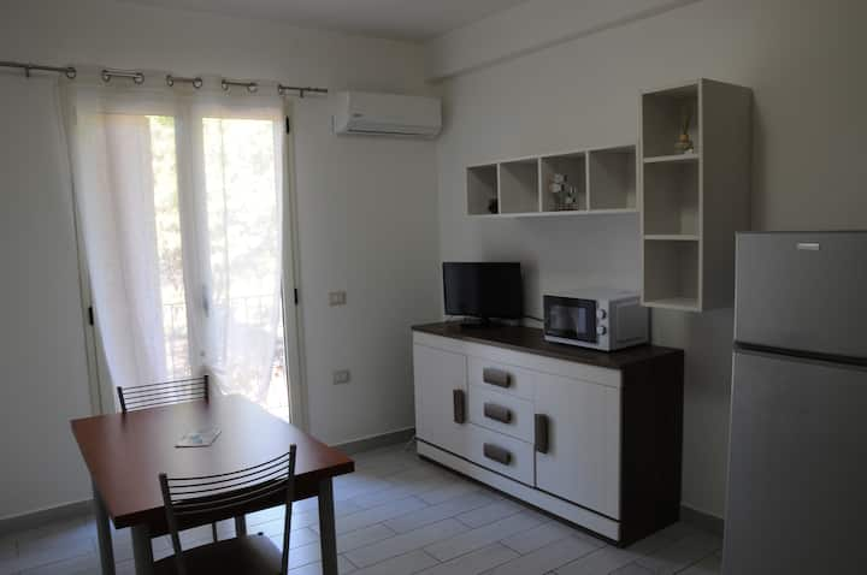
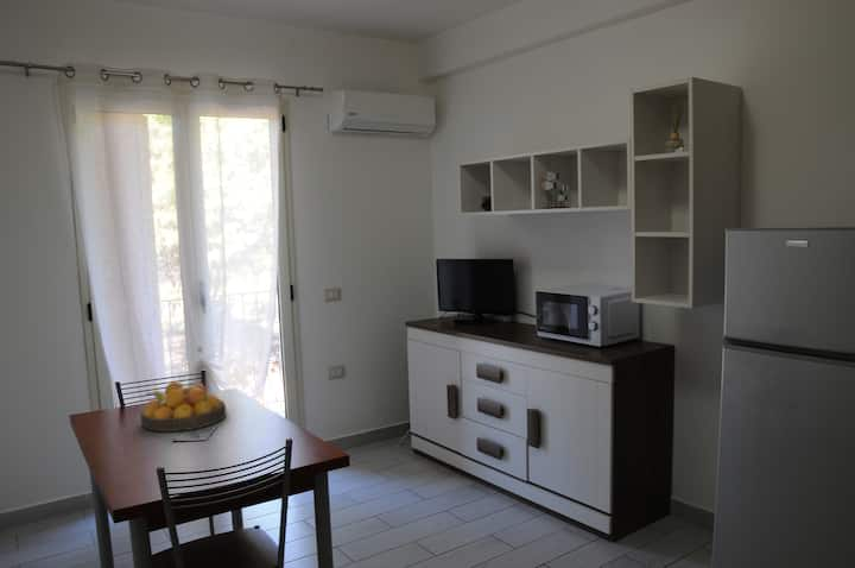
+ fruit bowl (183, 402)
